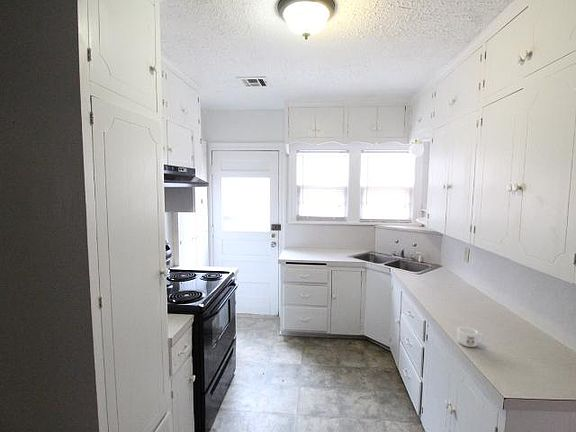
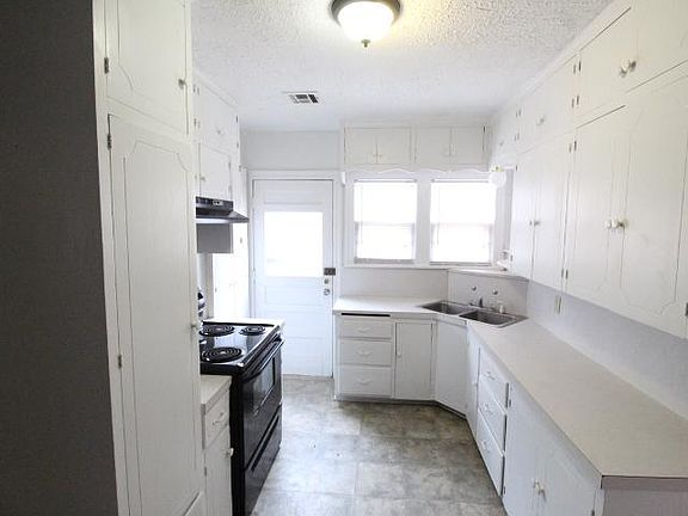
- mug (470, 337)
